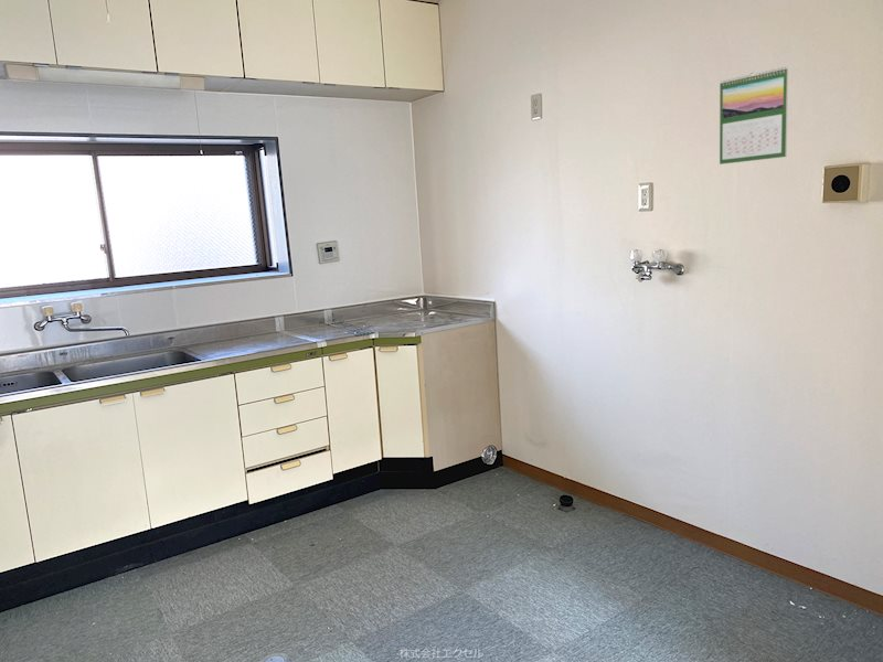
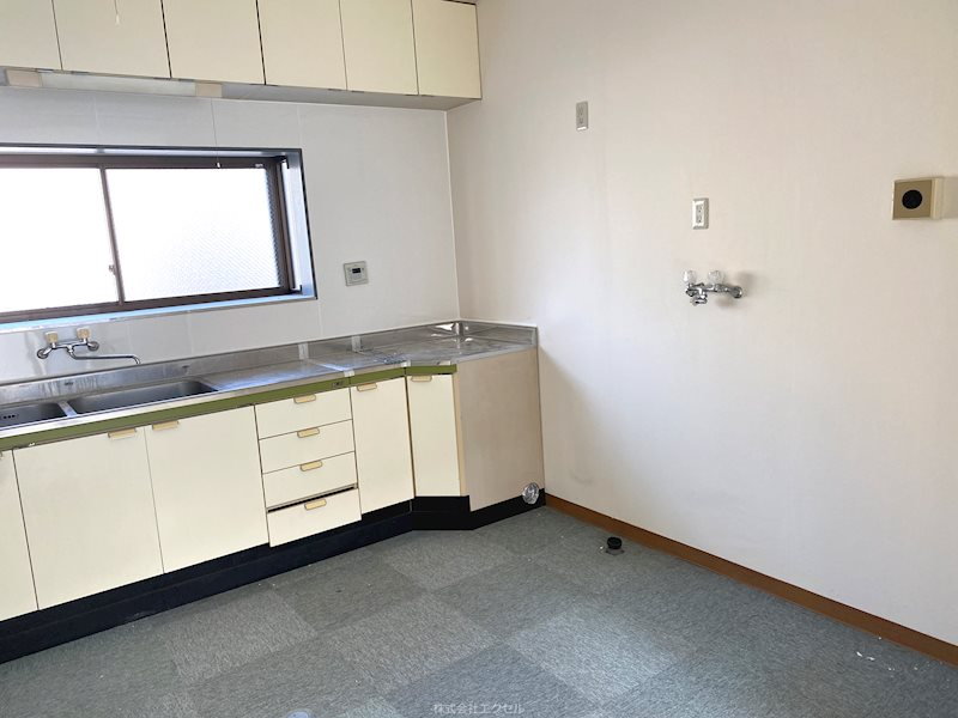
- calendar (752, 116)
